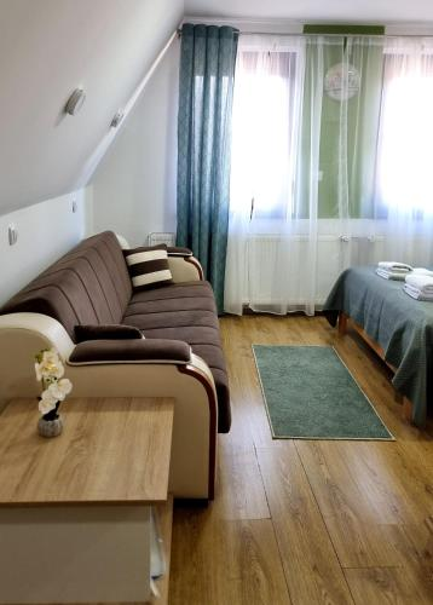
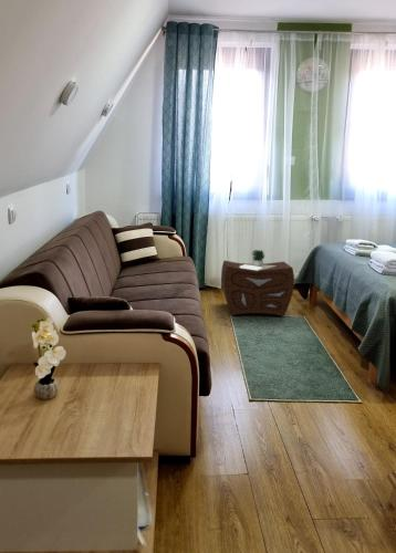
+ nightstand (256, 280)
